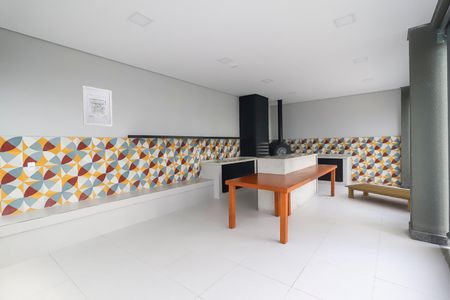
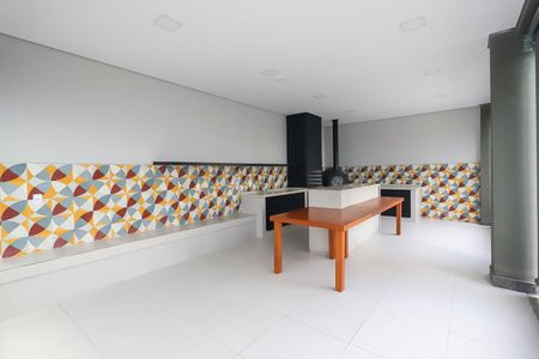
- coffee table (385, 195)
- wall art (98, 107)
